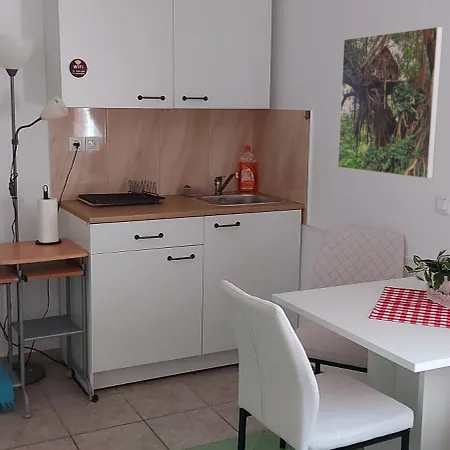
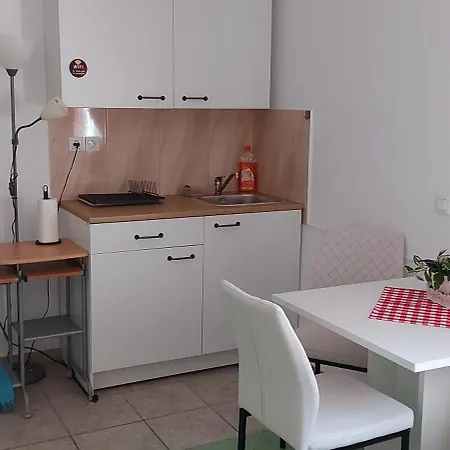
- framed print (385, 104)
